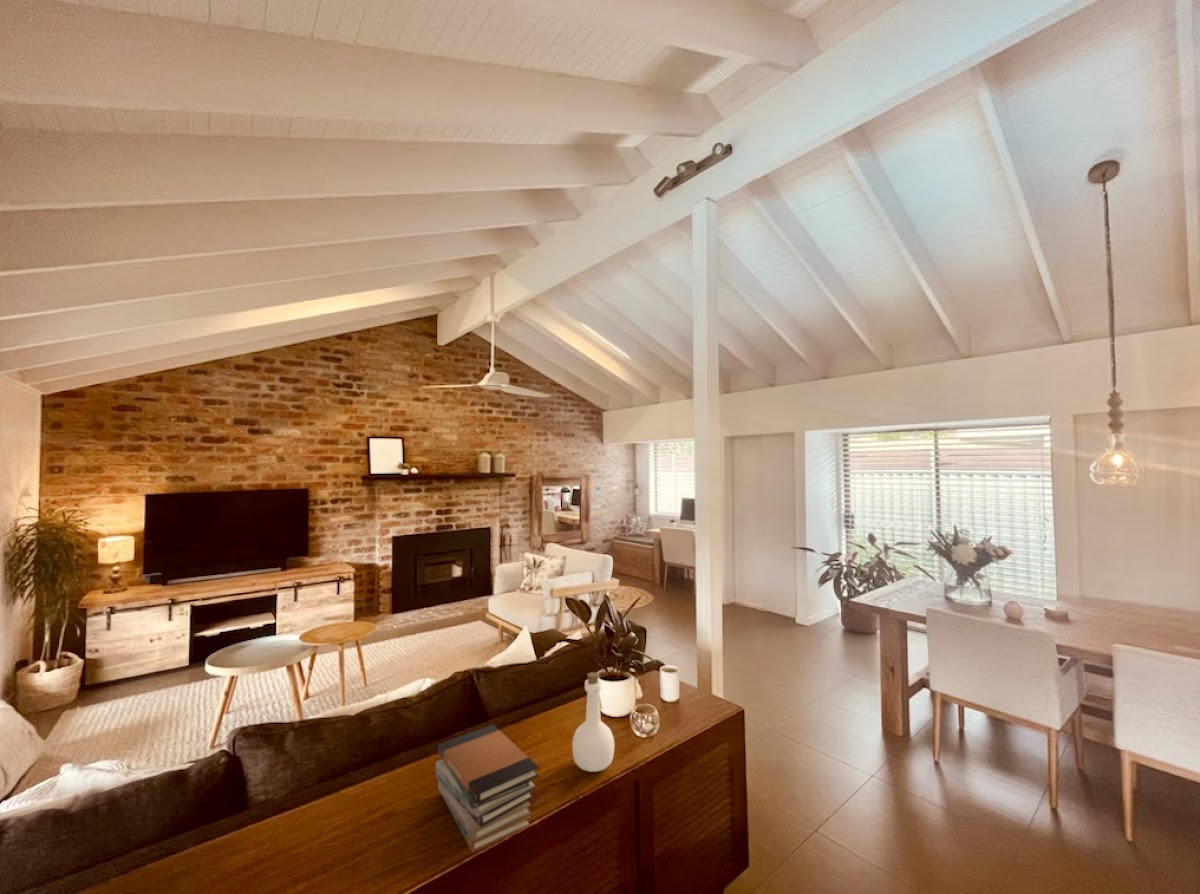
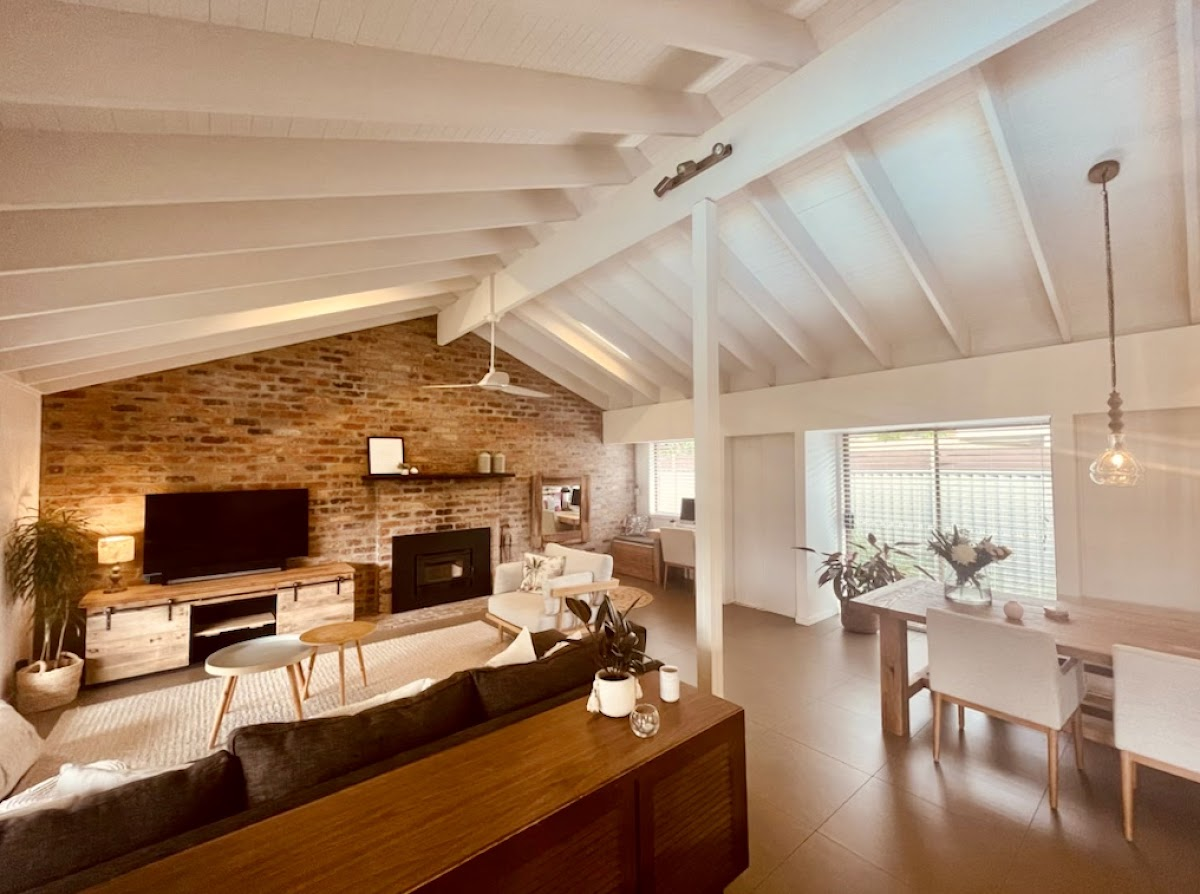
- book stack (484, 781)
- bottle (593, 720)
